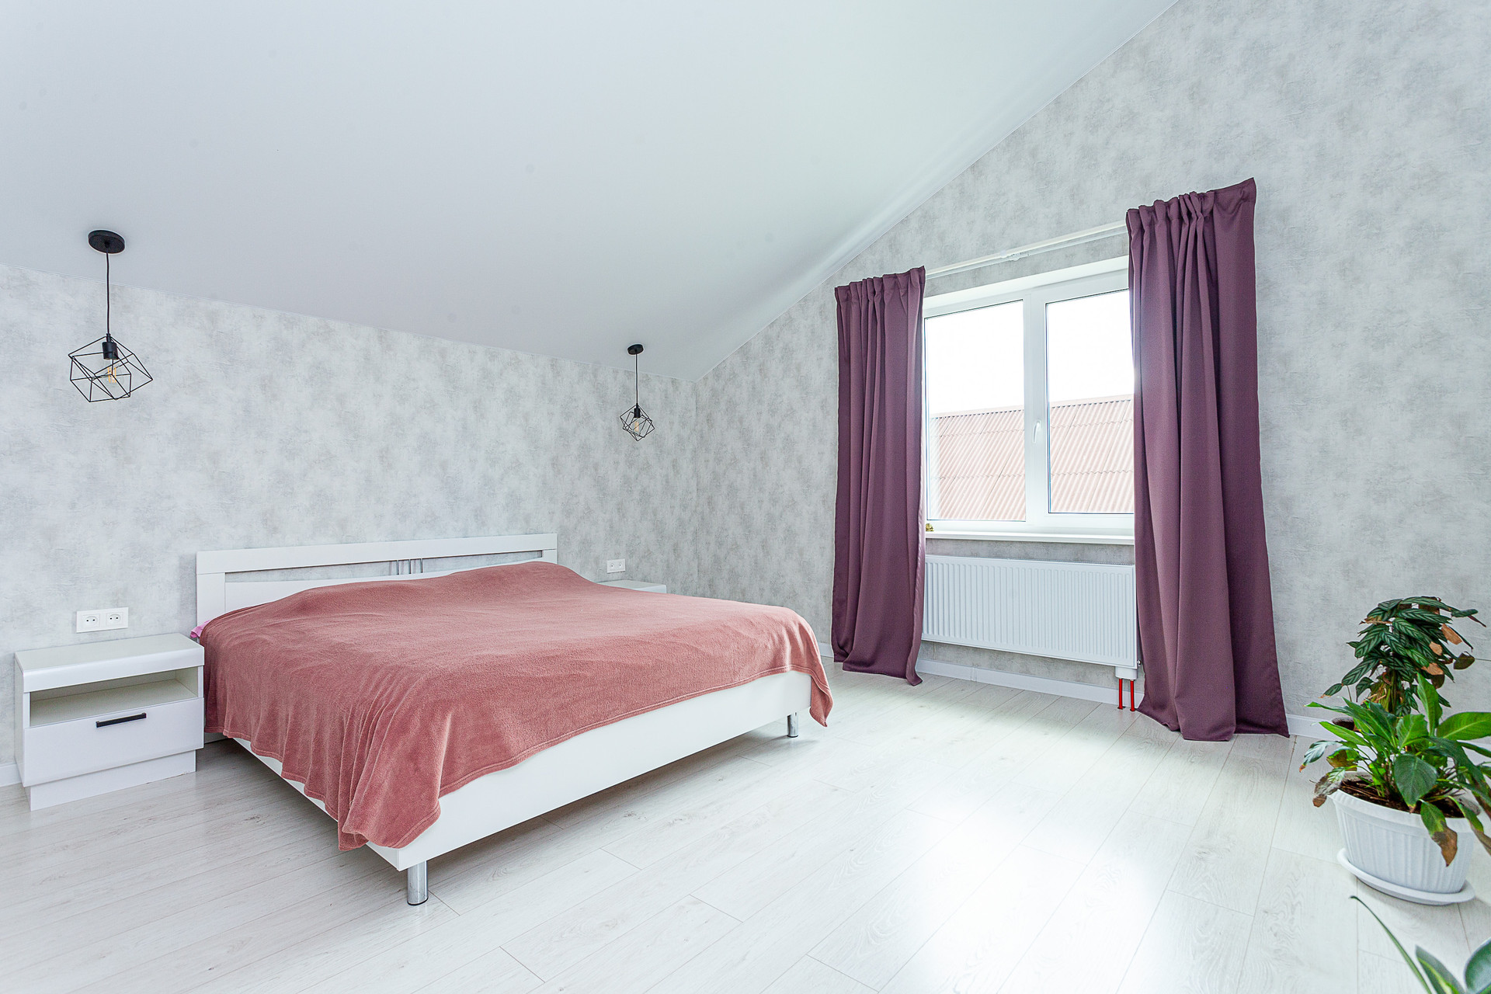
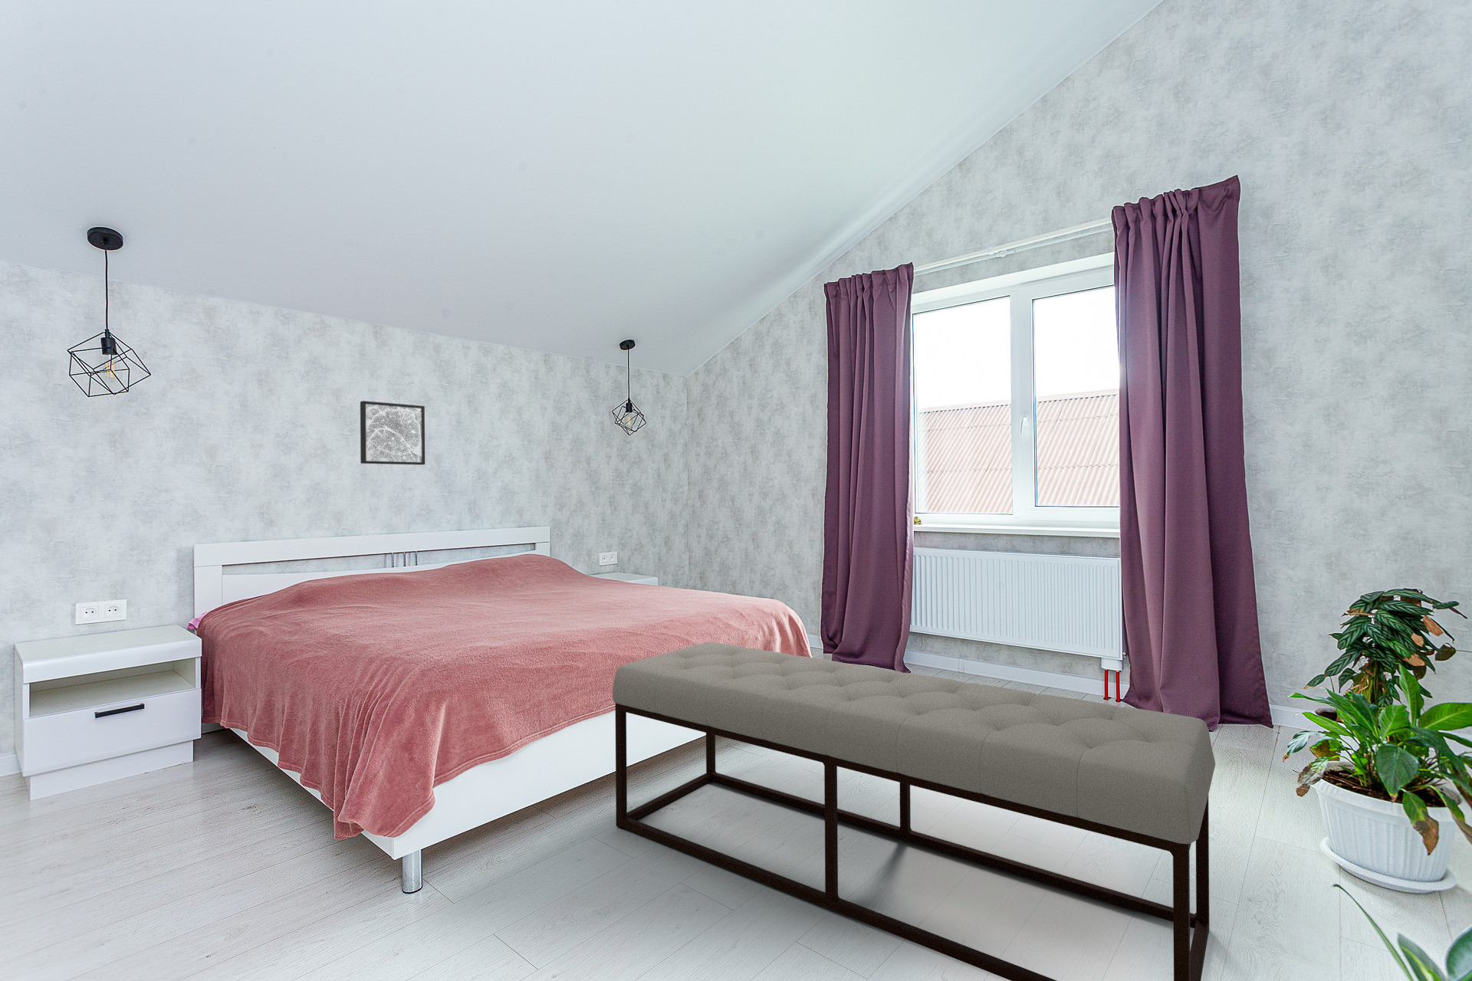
+ bench (872, 775)
+ wall art (393, 434)
